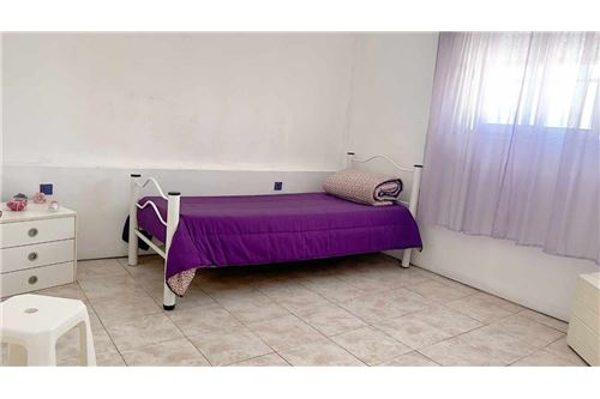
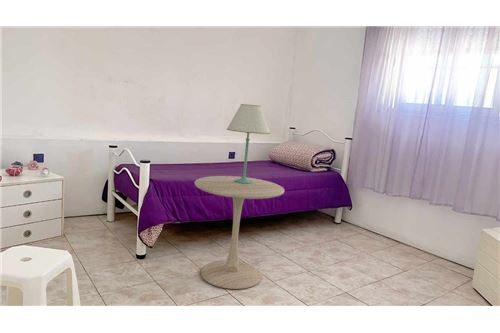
+ table lamp (247, 143)
+ side table (235, 230)
